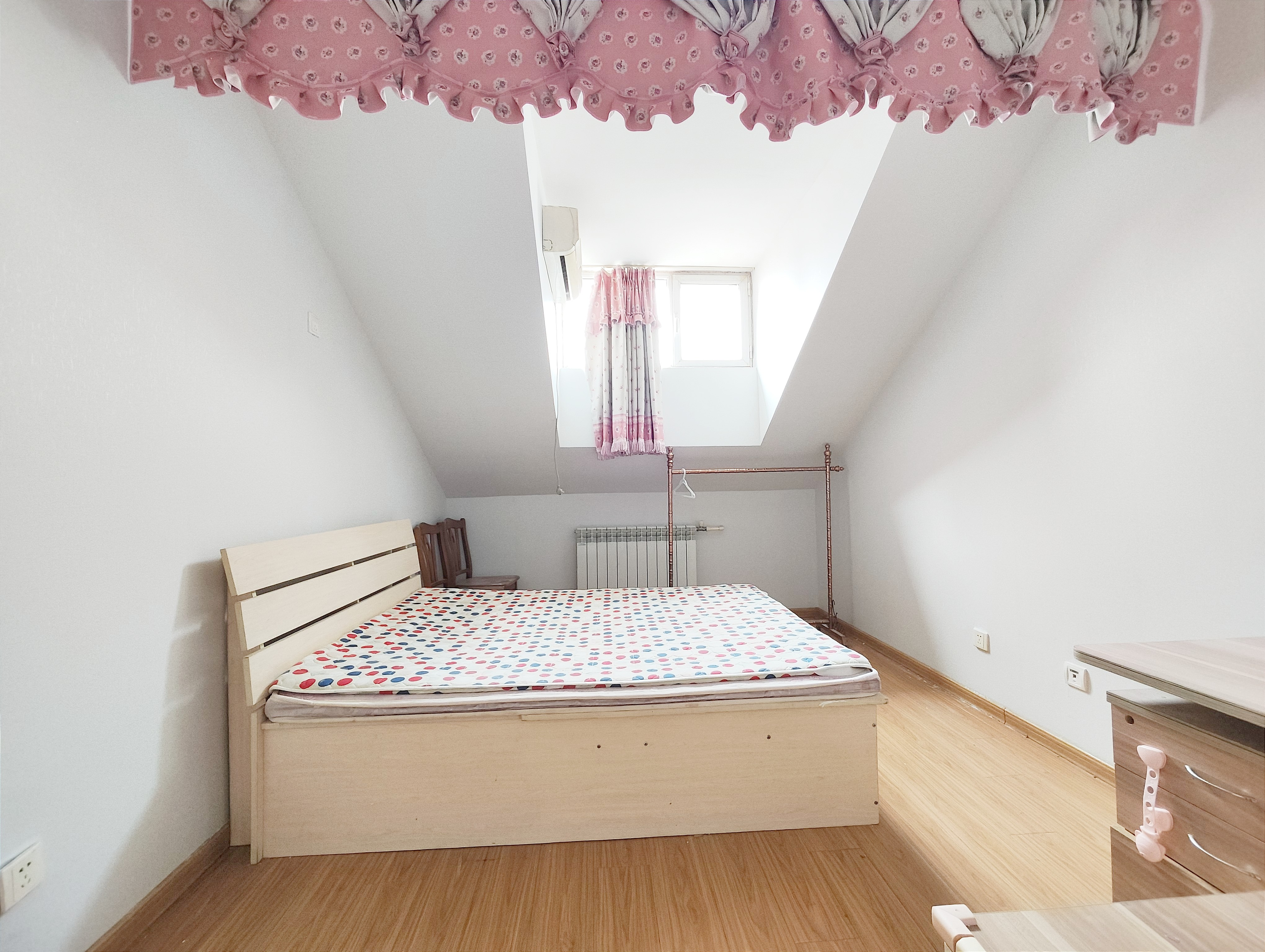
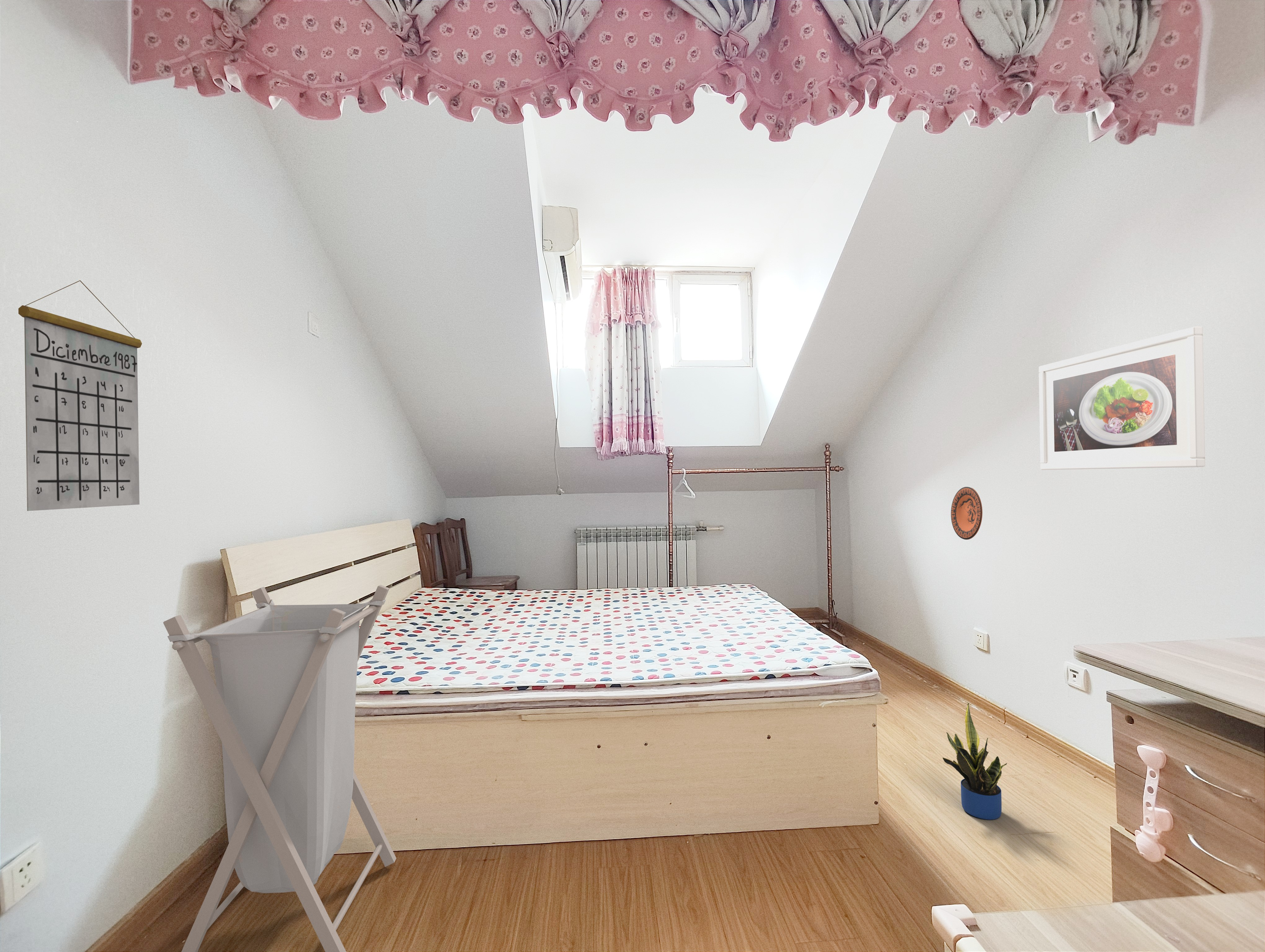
+ laundry hamper (295, 756)
+ decorative plate (967, 513)
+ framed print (1109, 409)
+ potted plant (971, 759)
+ calendar (87, 394)
